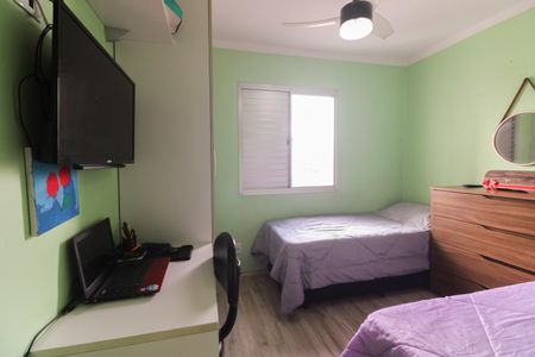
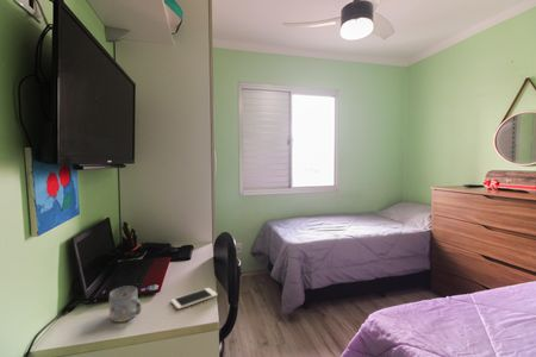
+ mug (127, 303)
+ cell phone (194, 298)
